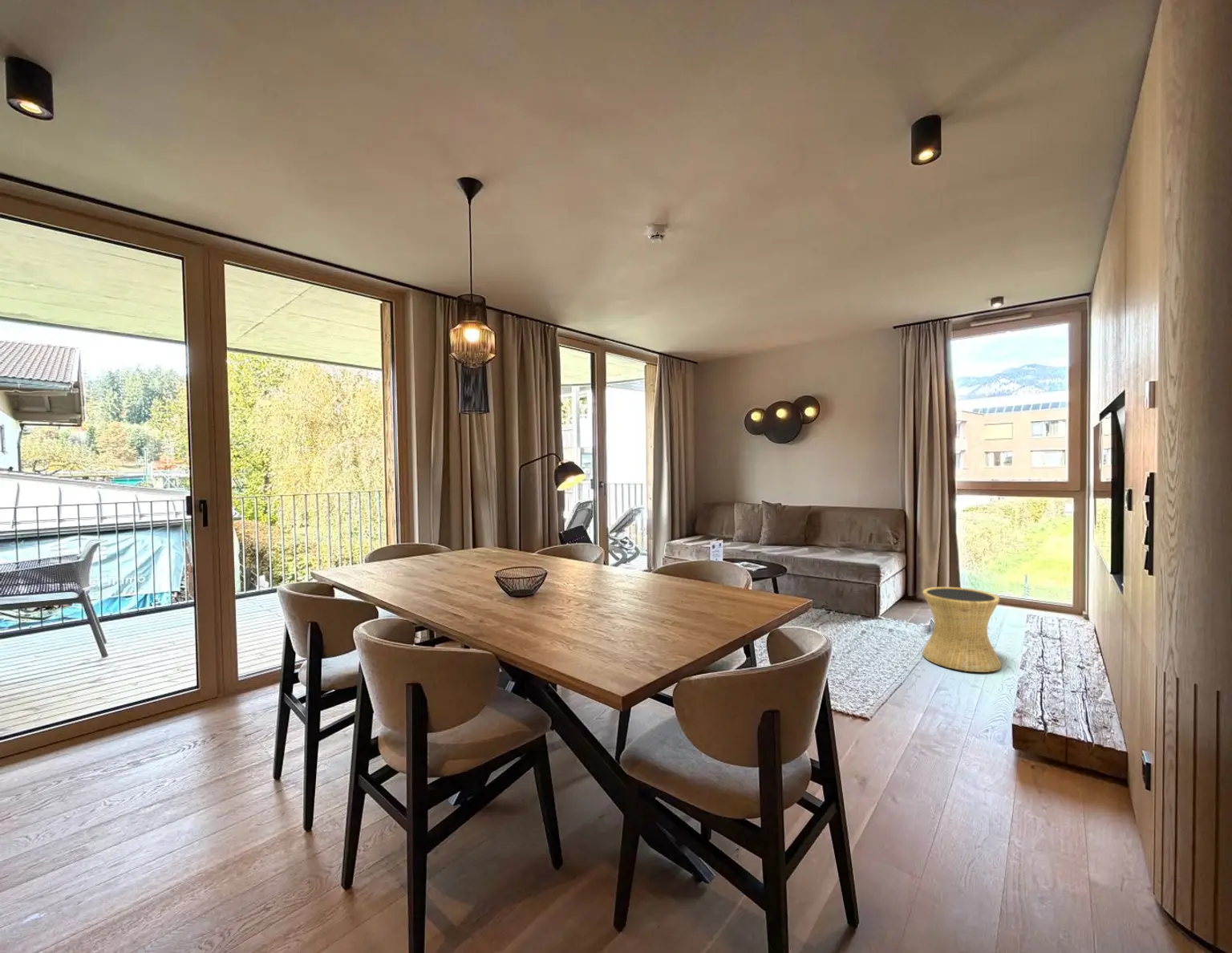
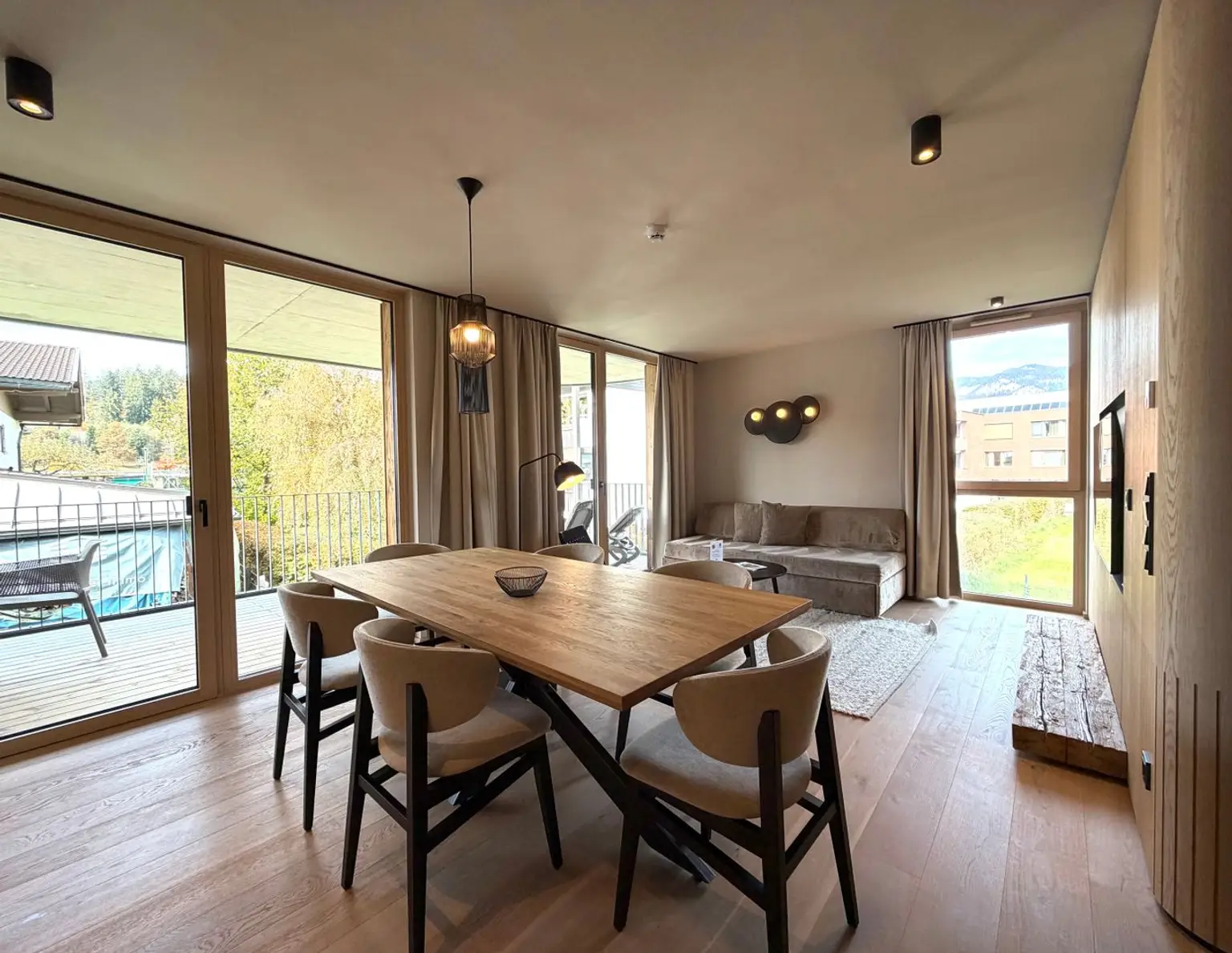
- side table (960, 627)
